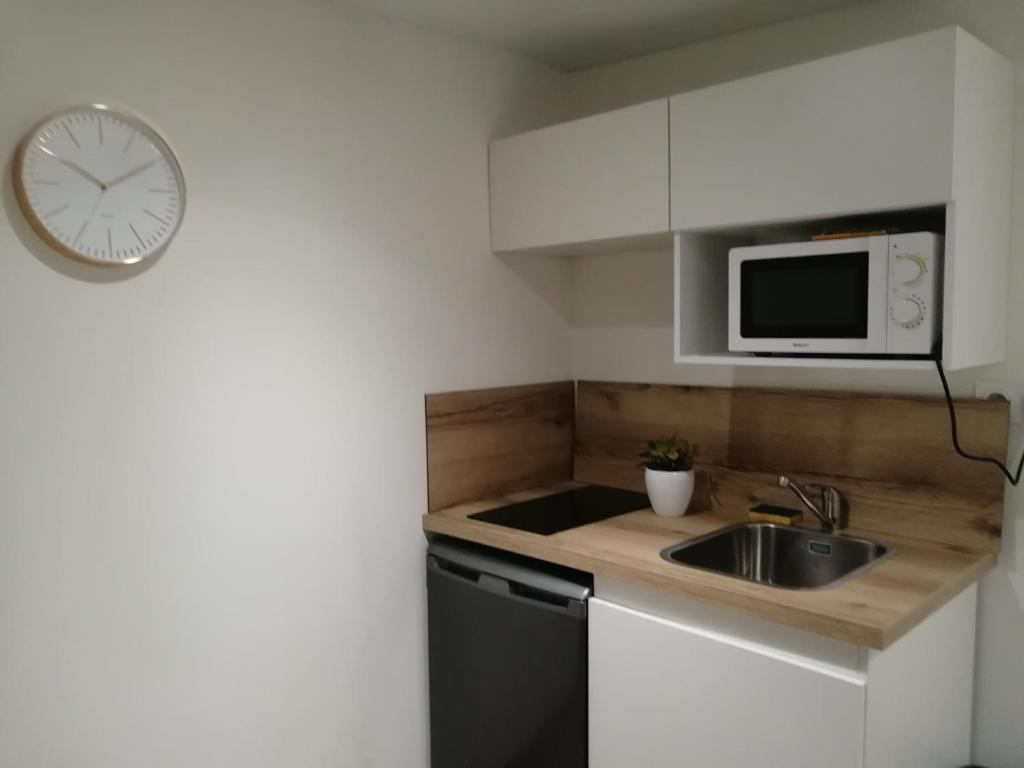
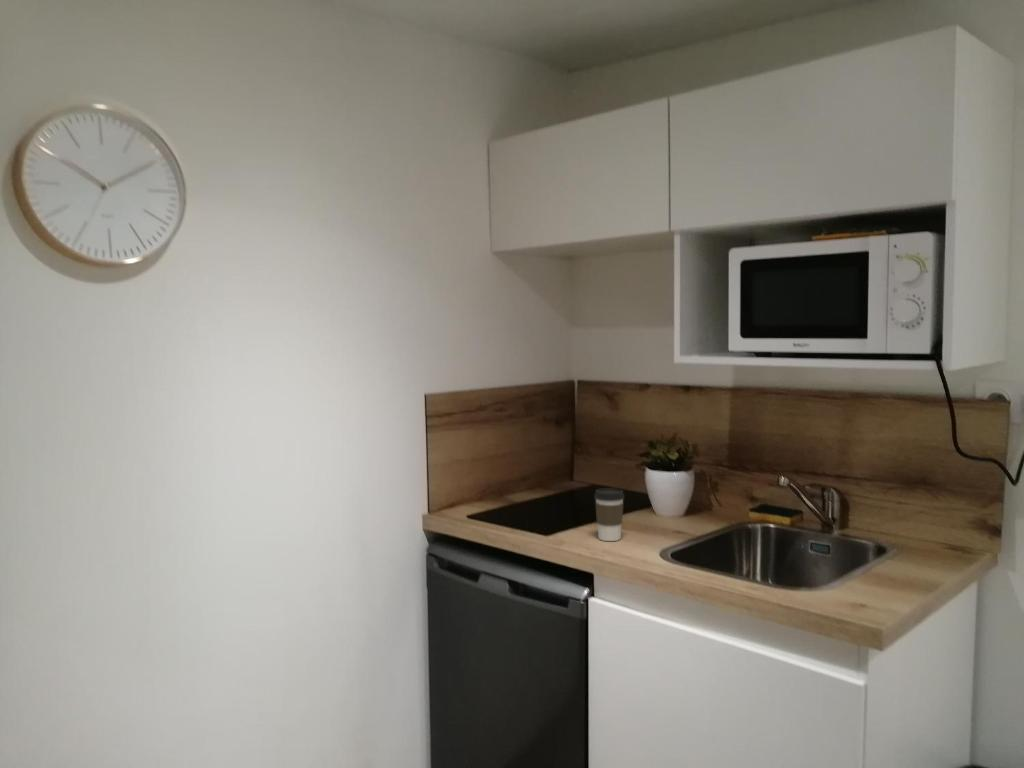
+ coffee cup (609, 514)
